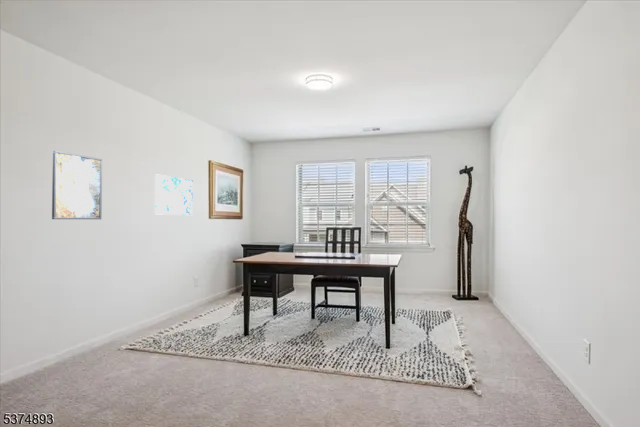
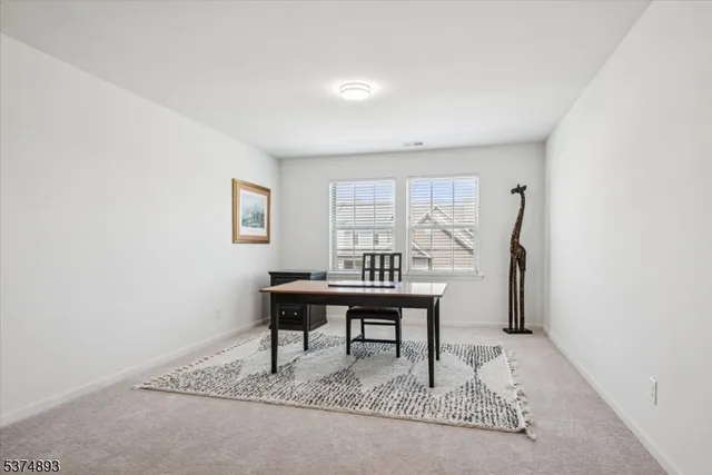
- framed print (78, 187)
- wall art (175, 196)
